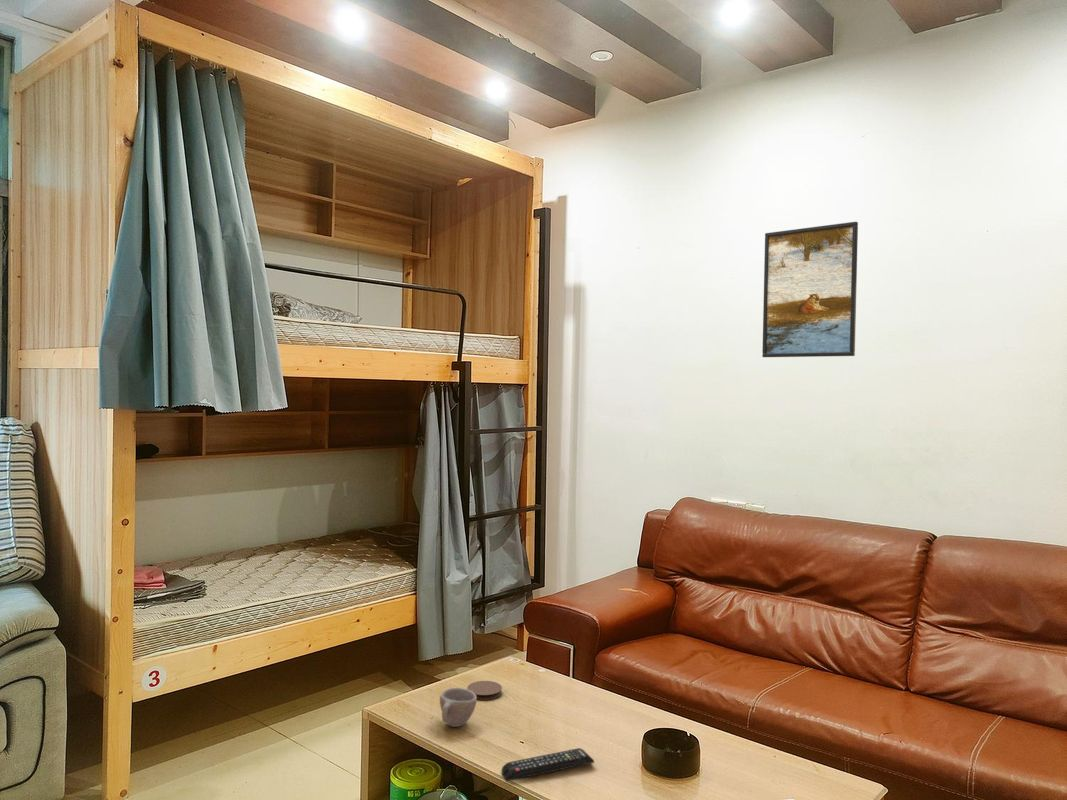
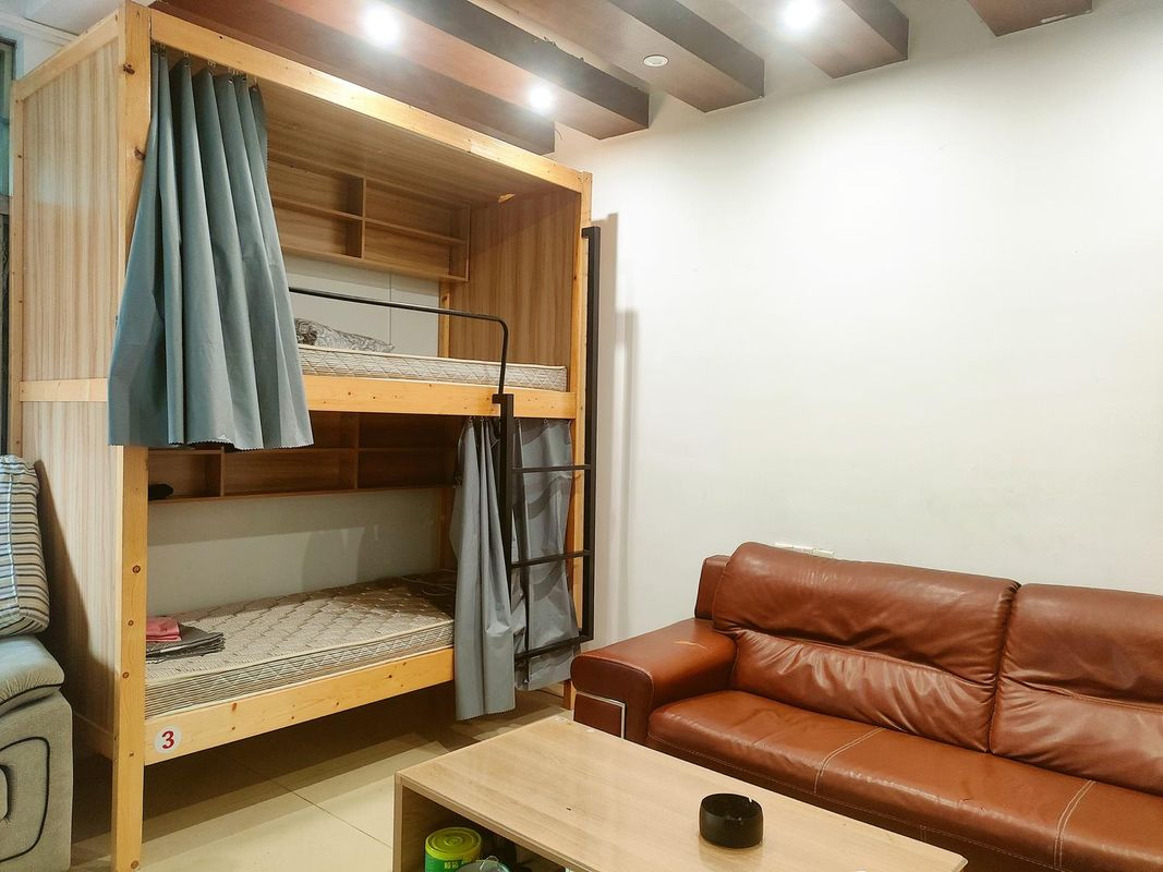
- remote control (548, 764)
- cup (455, 711)
- coaster (484, 690)
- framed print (808, 292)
